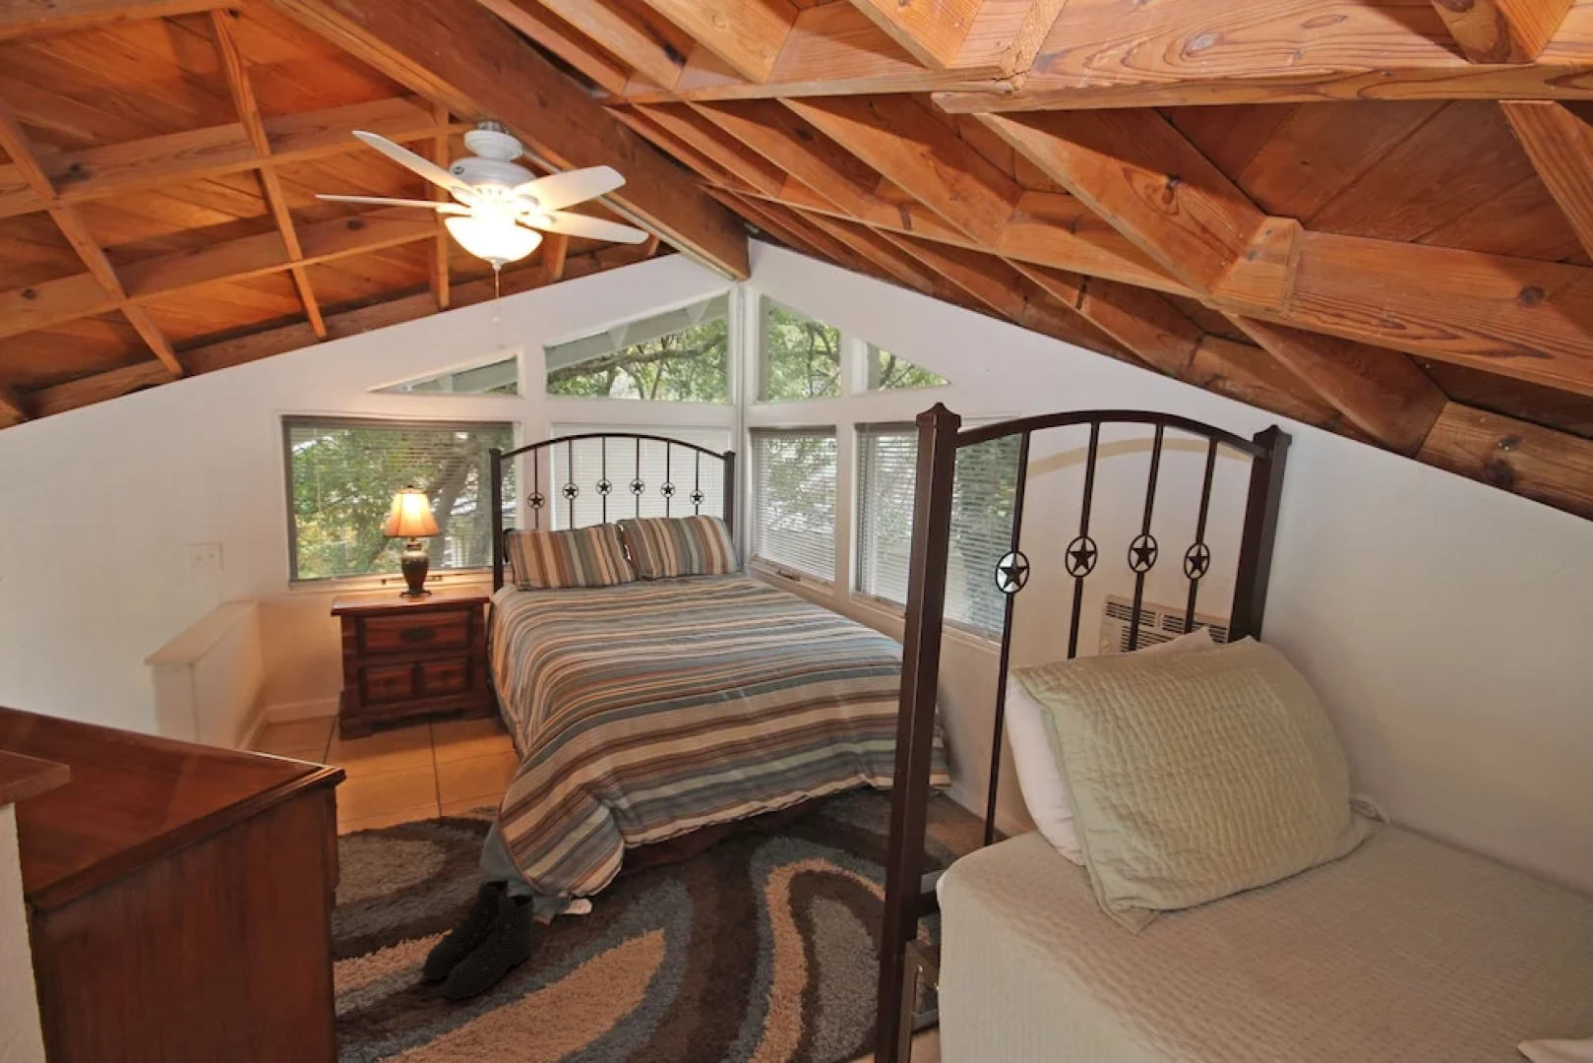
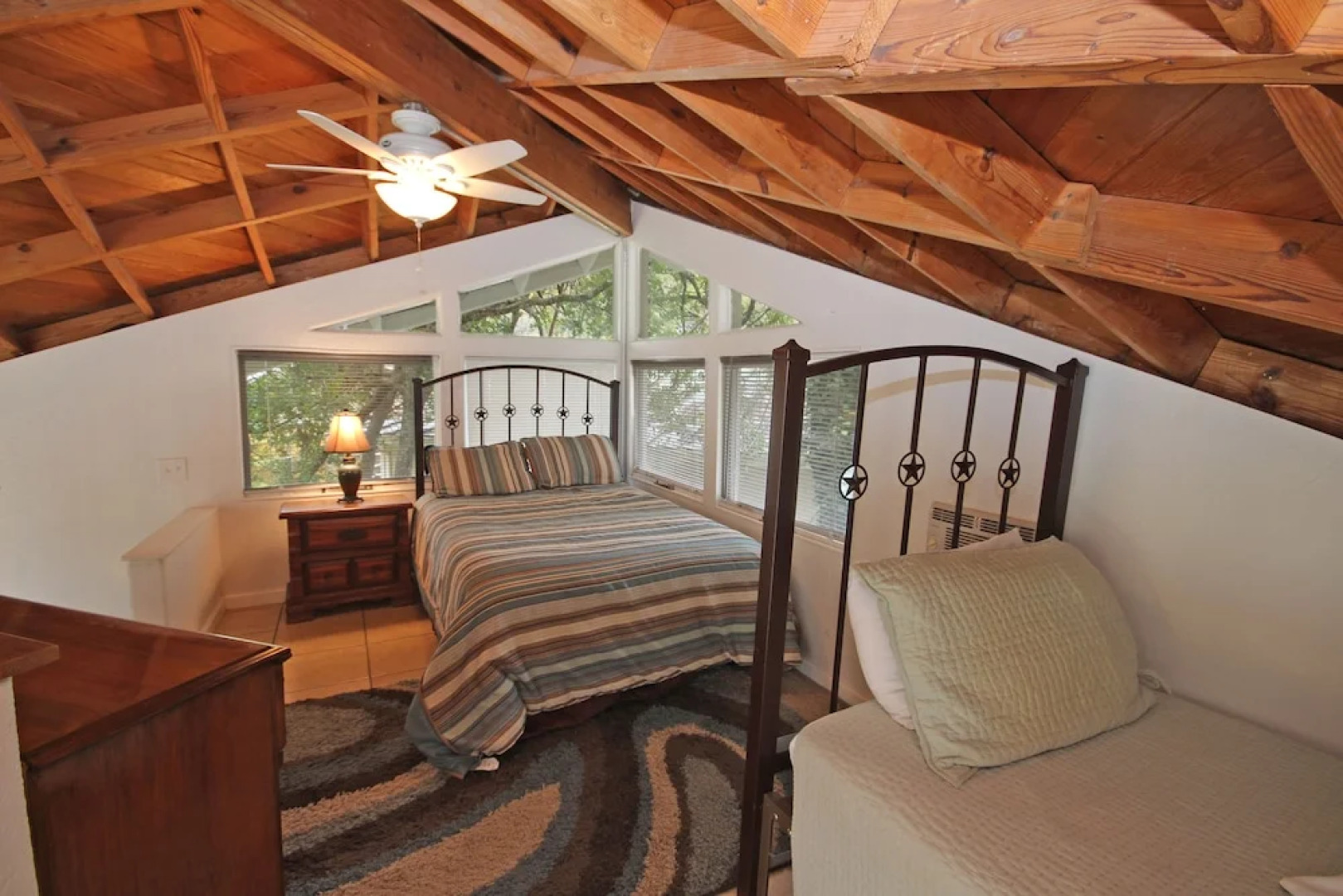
- boots (480, 930)
